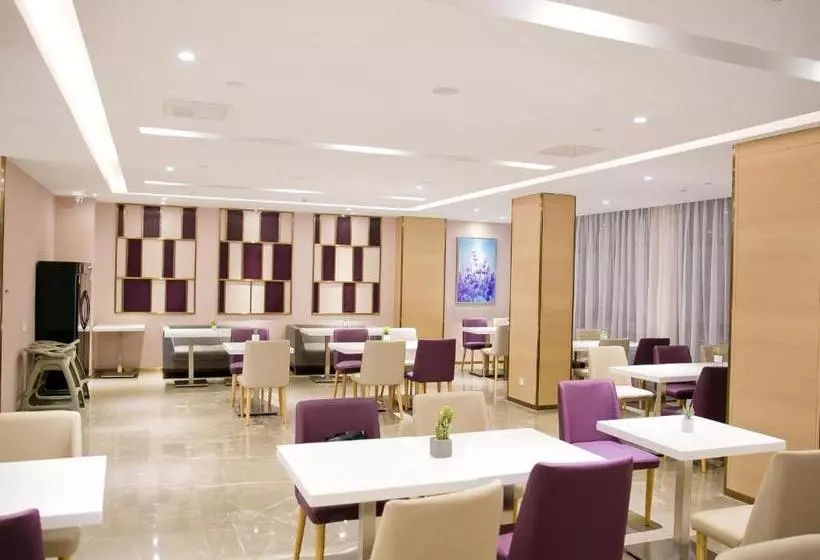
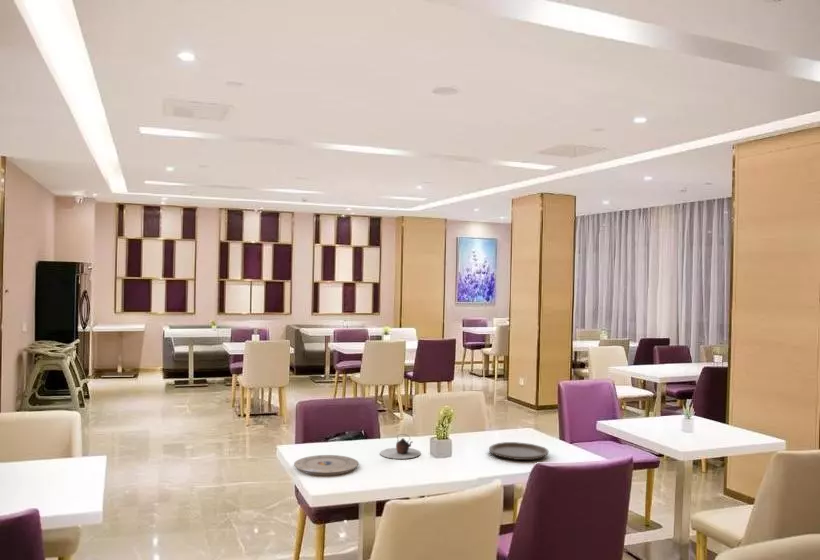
+ teapot (400, 443)
+ plate (326, 465)
+ plate (518, 451)
